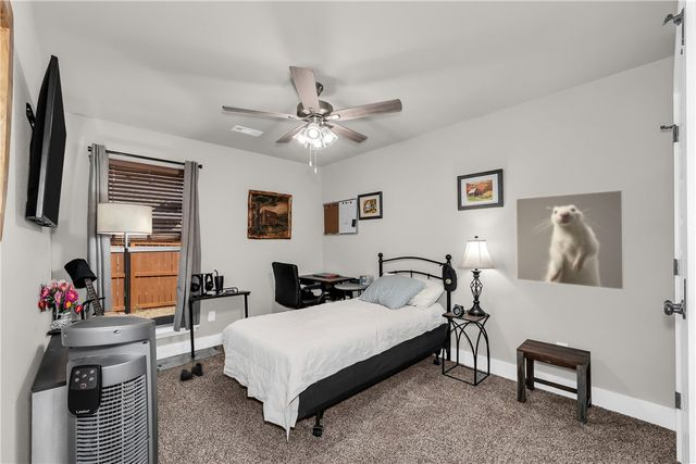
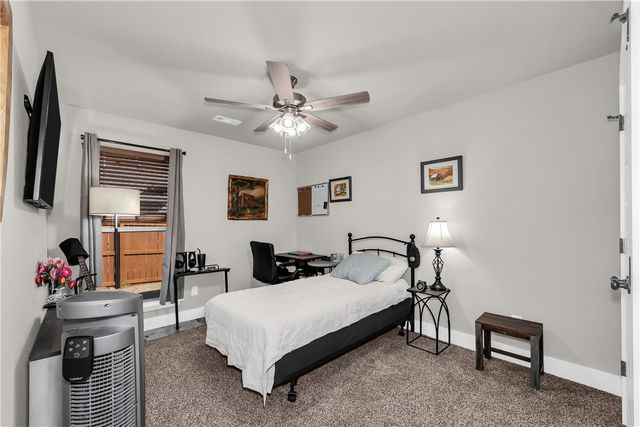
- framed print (564, 239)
- boots (189, 372)
